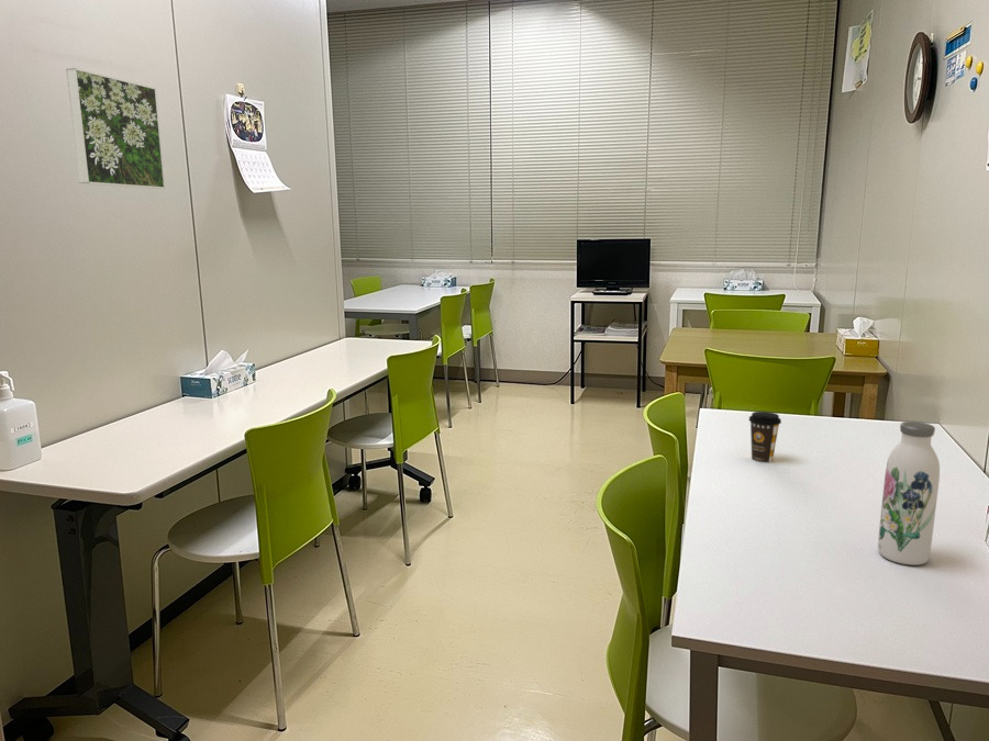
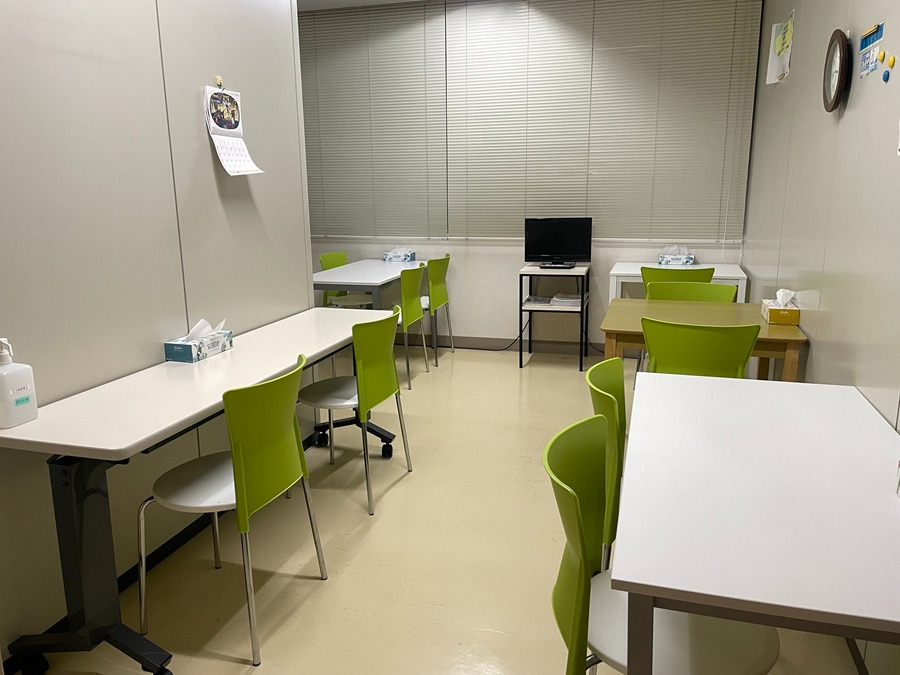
- coffee cup (763, 437)
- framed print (119, 133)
- water bottle (910, 491)
